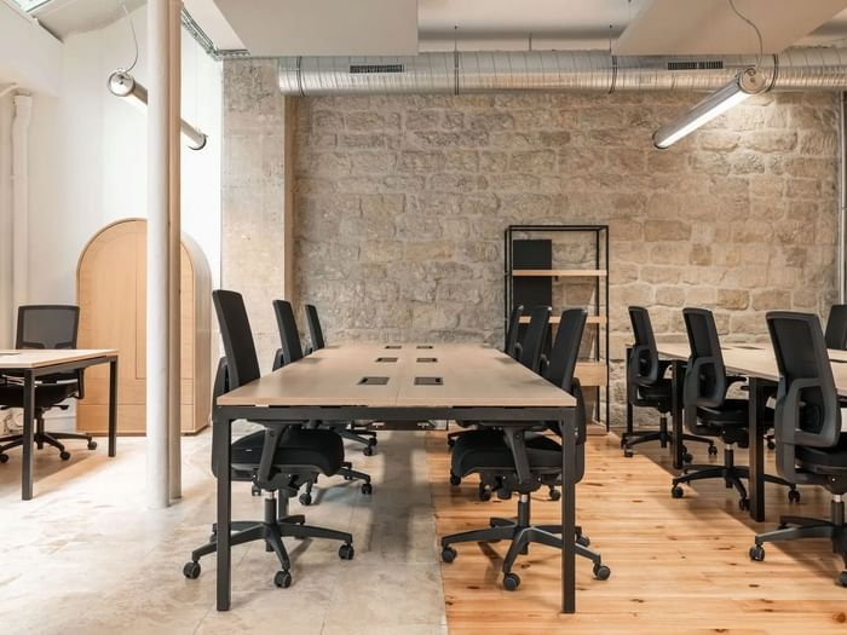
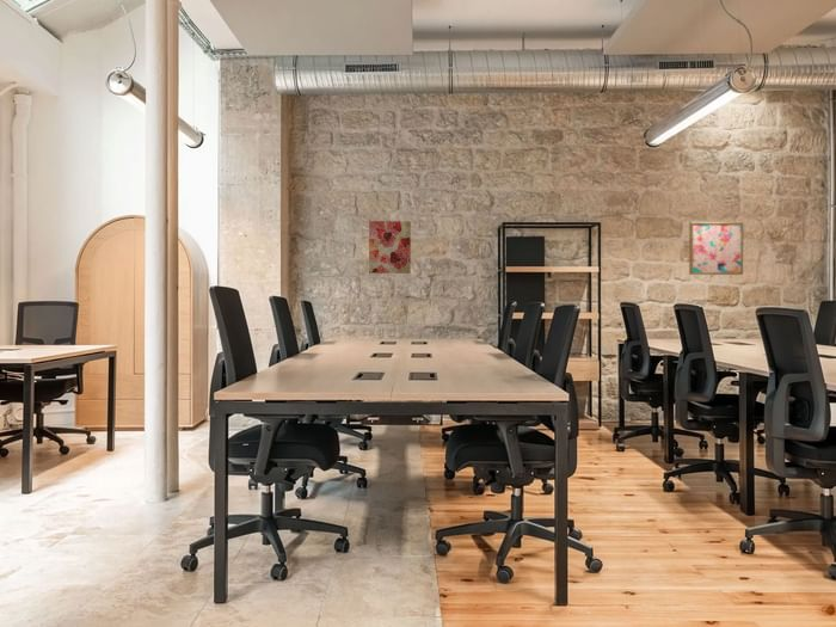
+ wall art (715, 248)
+ wall art (389, 247)
